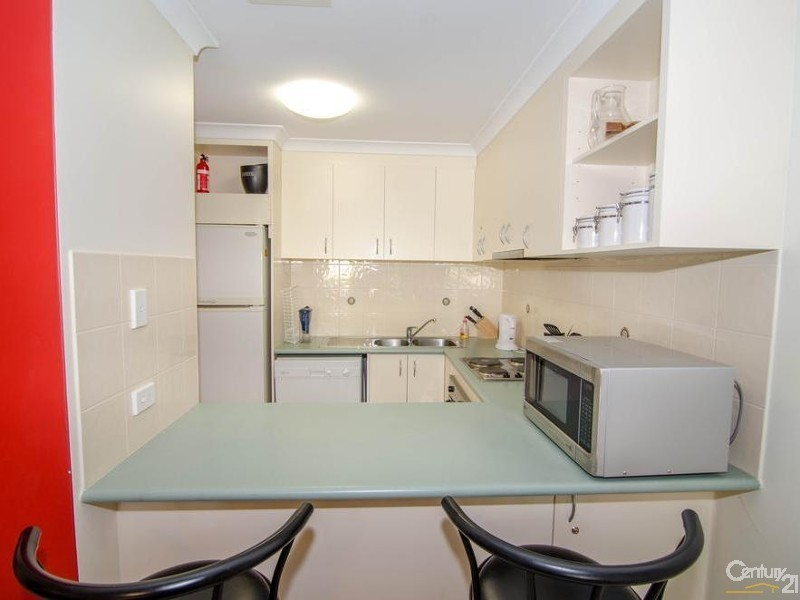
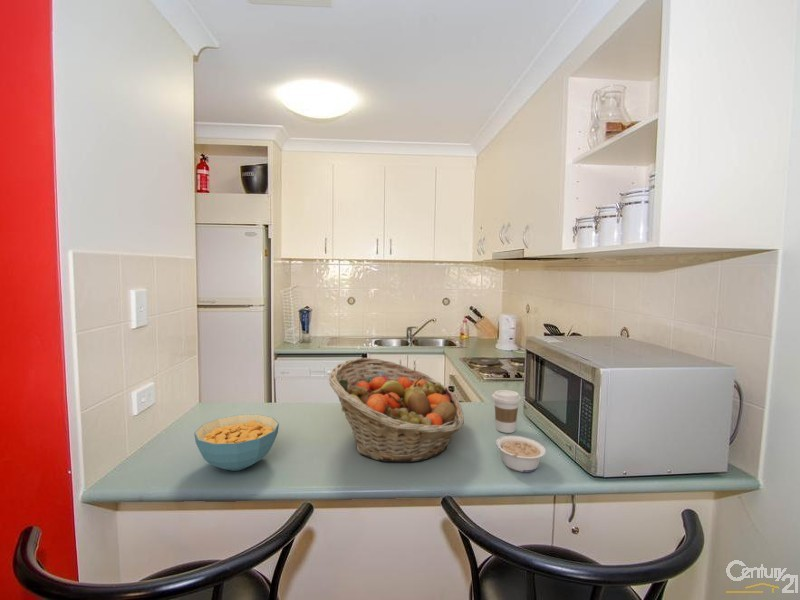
+ legume (520, 454)
+ cereal bowl (238, 446)
+ fruit basket (398, 402)
+ coffee cup (506, 411)
